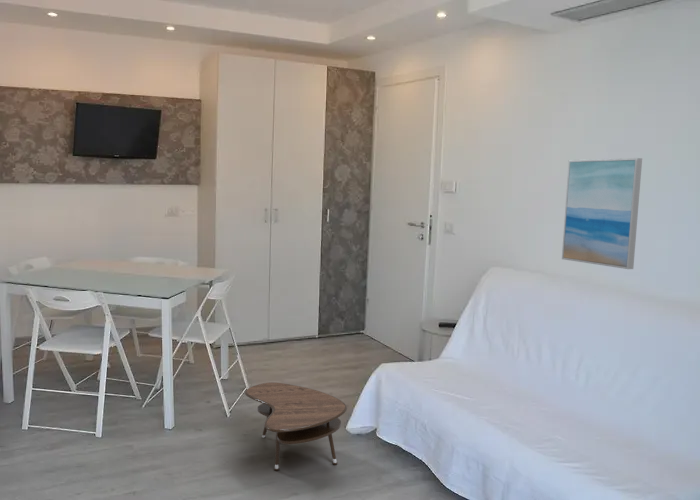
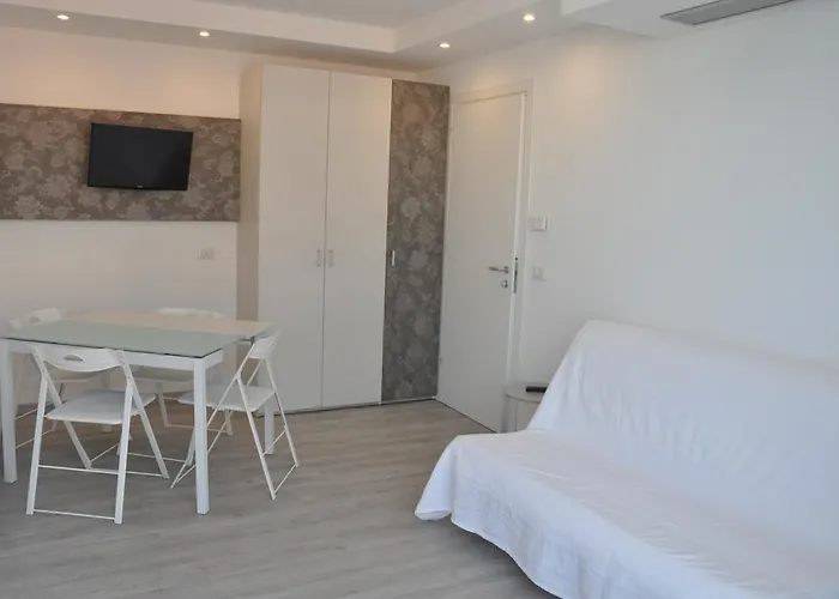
- side table (286, 434)
- wall art (599, 212)
